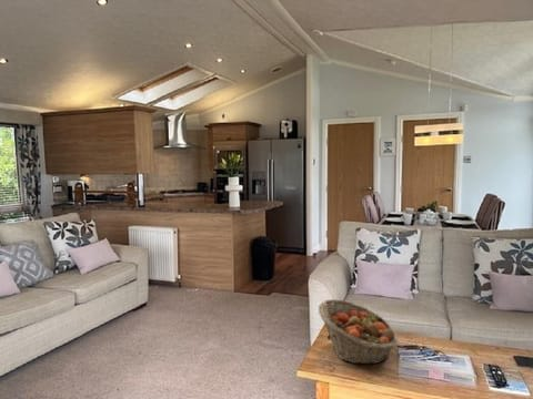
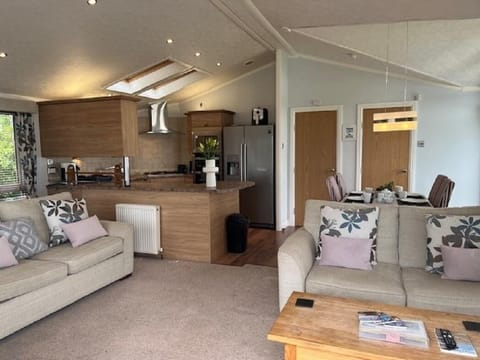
- fruit basket (356, 328)
